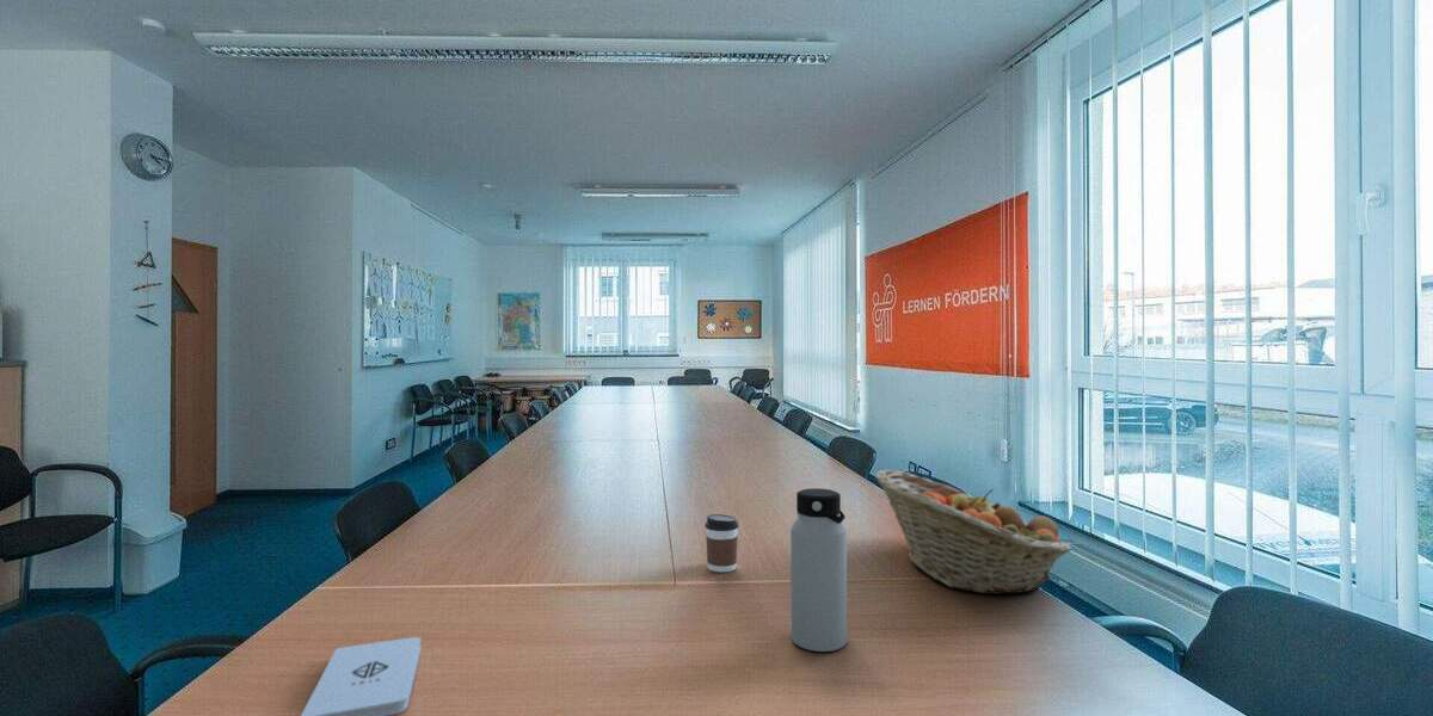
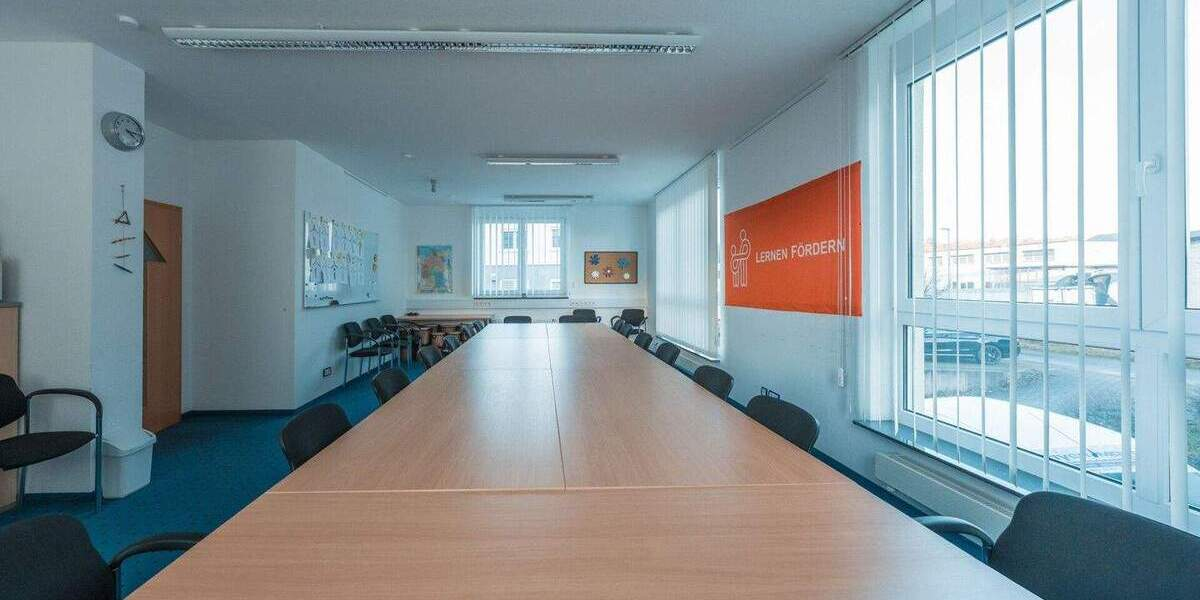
- water bottle (818, 566)
- notepad (368, 677)
- coffee cup (721, 541)
- fruit basket (964, 521)
